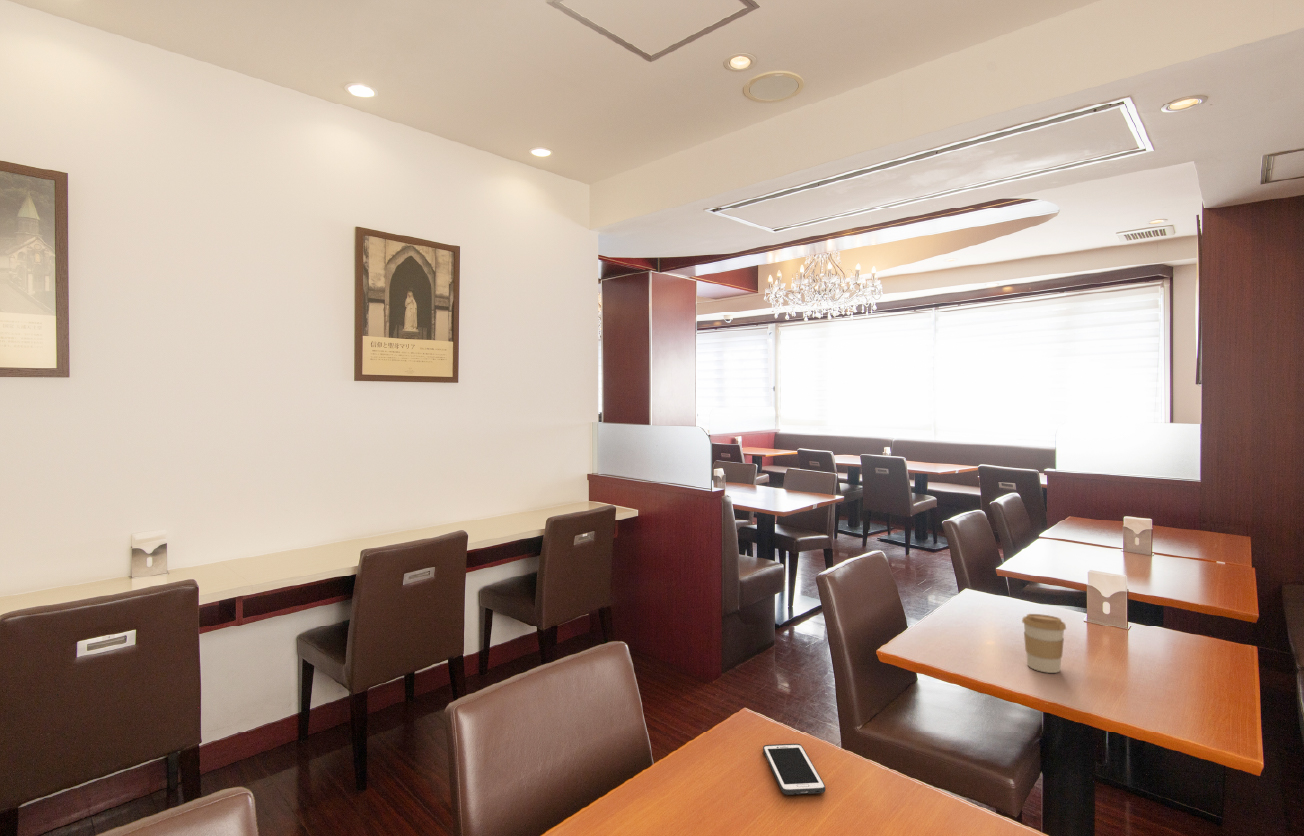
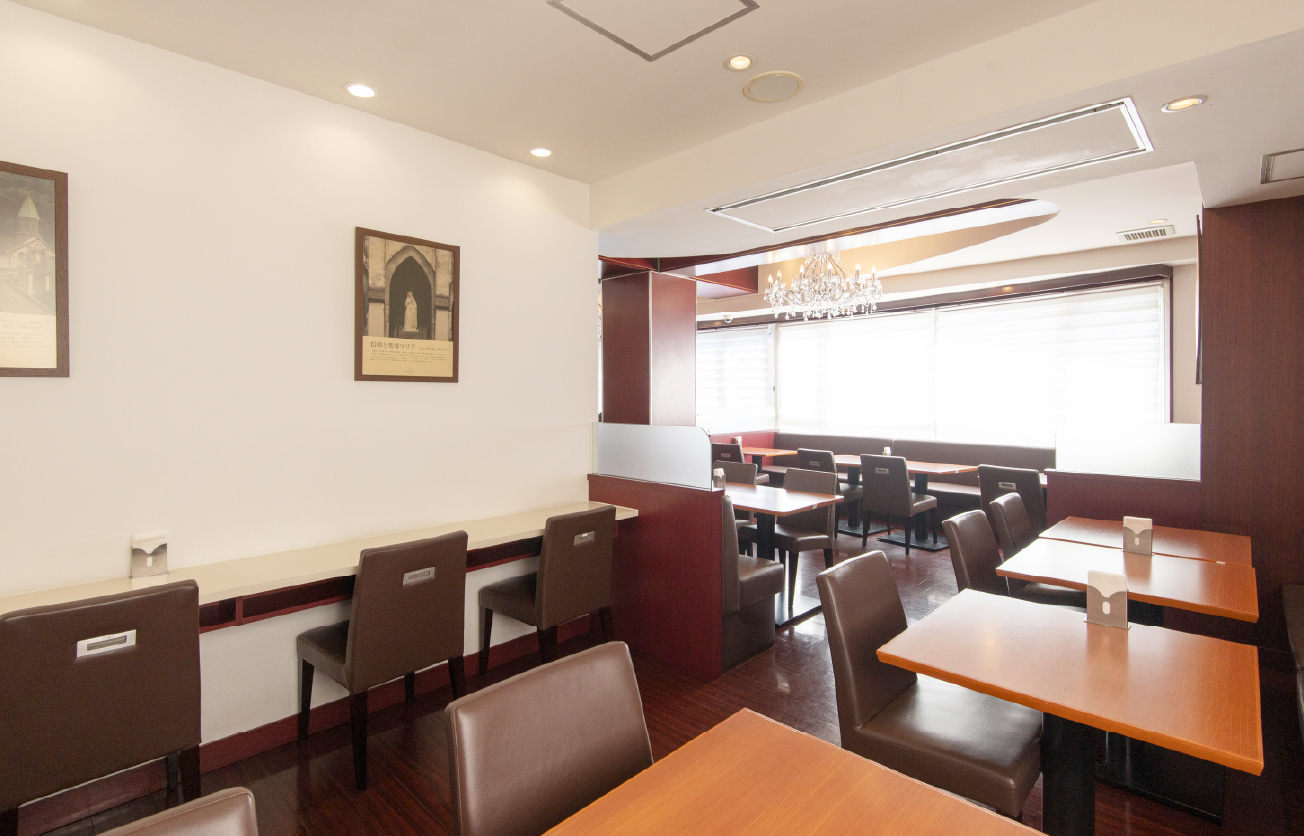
- coffee cup (1043, 641)
- cell phone (792, 767)
